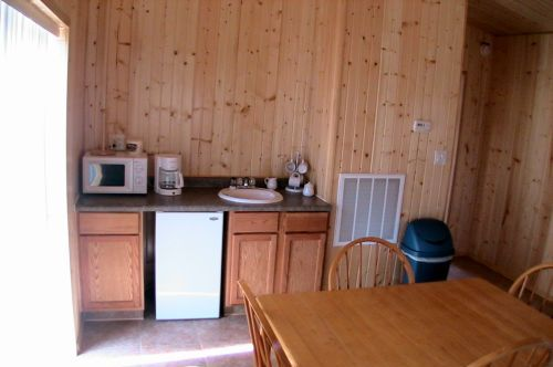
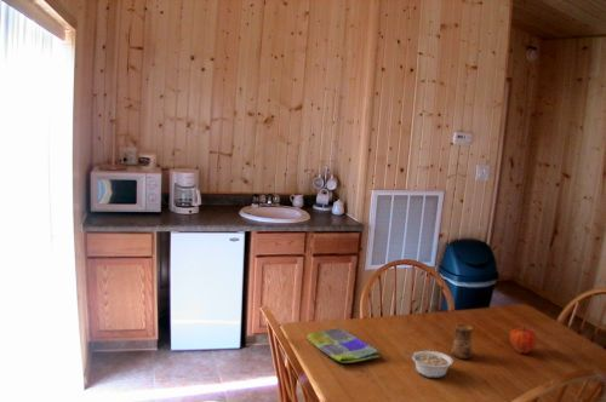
+ dish towel (341, 344)
+ fruit (522, 339)
+ cup (462, 340)
+ legume (430, 363)
